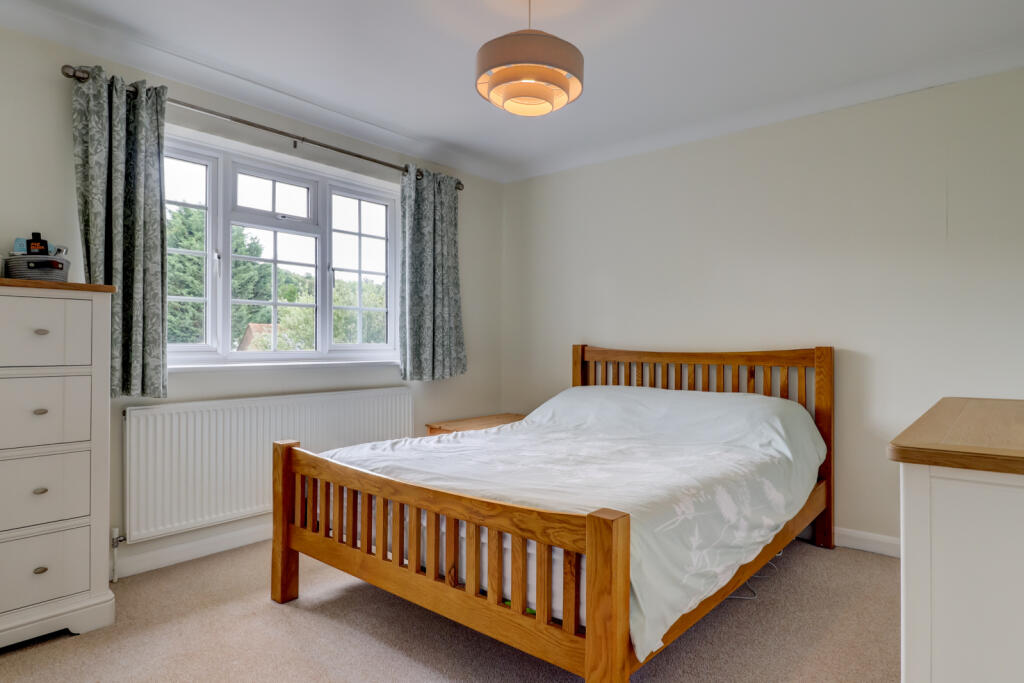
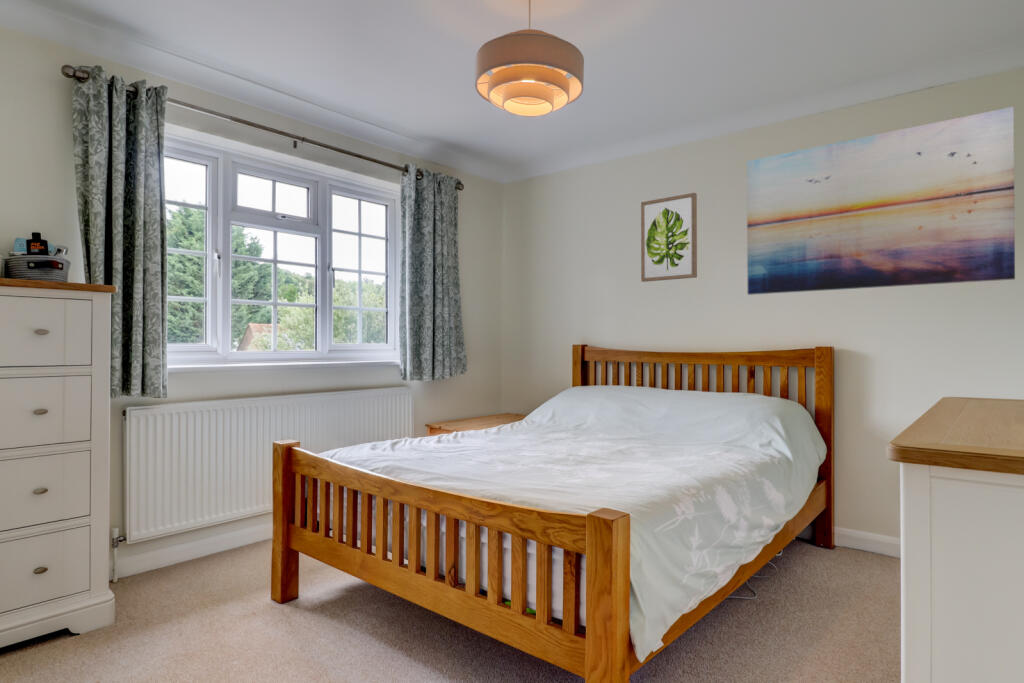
+ wall art (864, 213)
+ wall art (668, 238)
